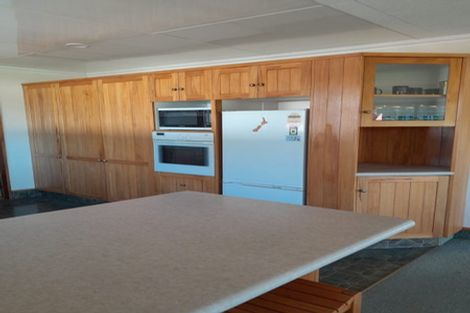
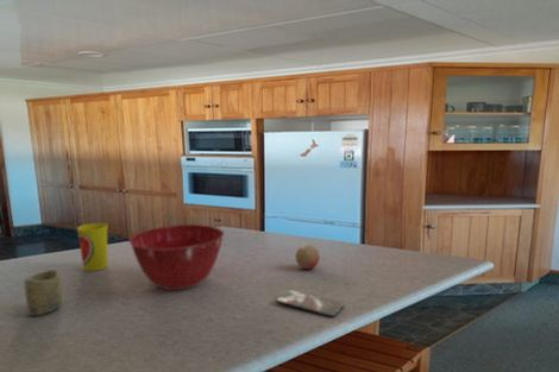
+ cup (43, 292)
+ cup (94, 246)
+ smartphone (309, 302)
+ mixing bowl (178, 258)
+ fruit (307, 257)
